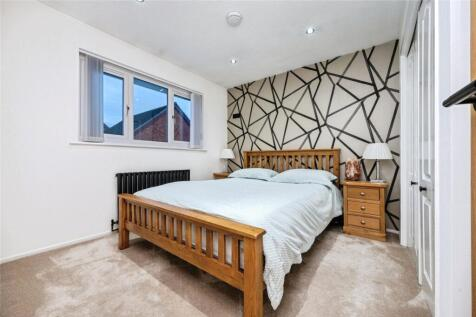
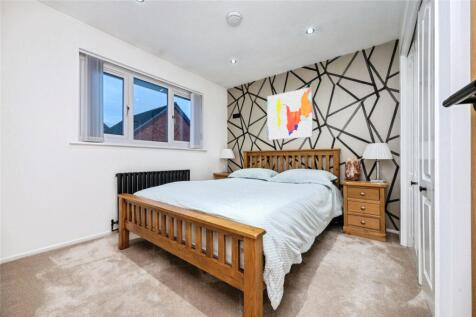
+ wall art (288, 115)
